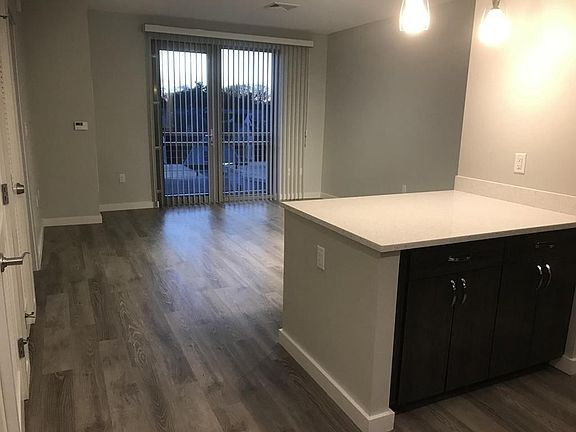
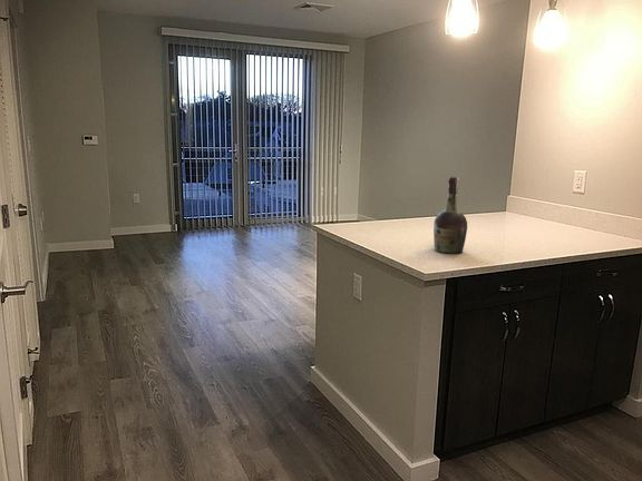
+ cognac bottle (450, 214)
